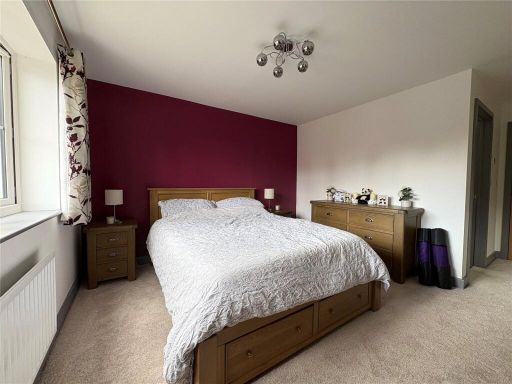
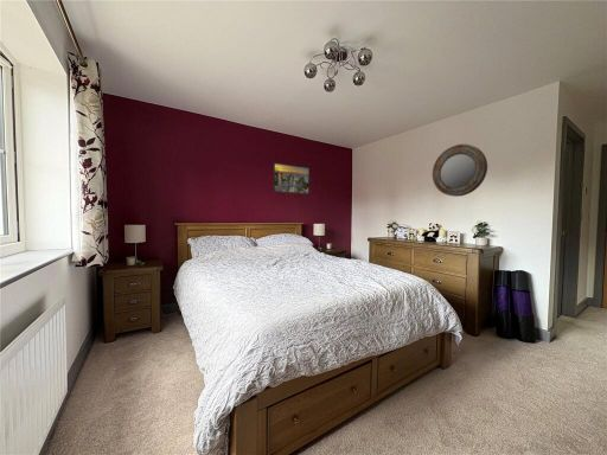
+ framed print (292, 179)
+ home mirror (458, 171)
